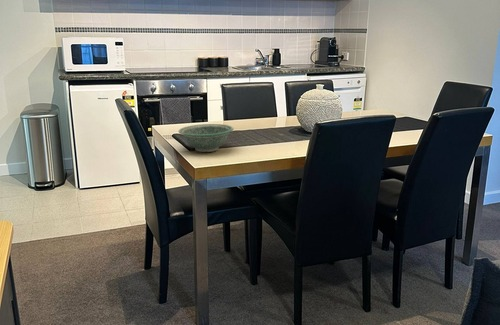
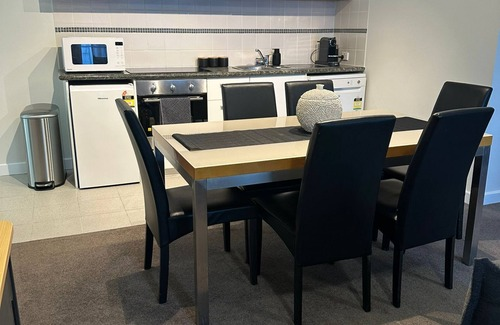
- bowl (206, 139)
